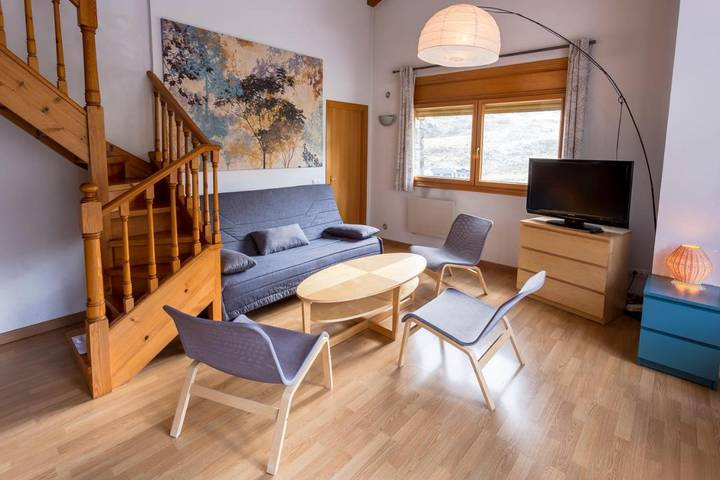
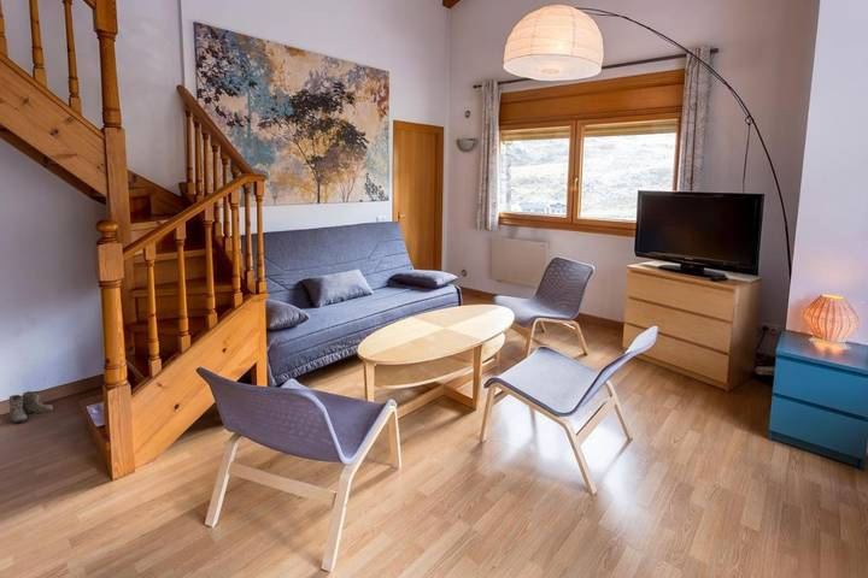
+ boots (27, 405)
